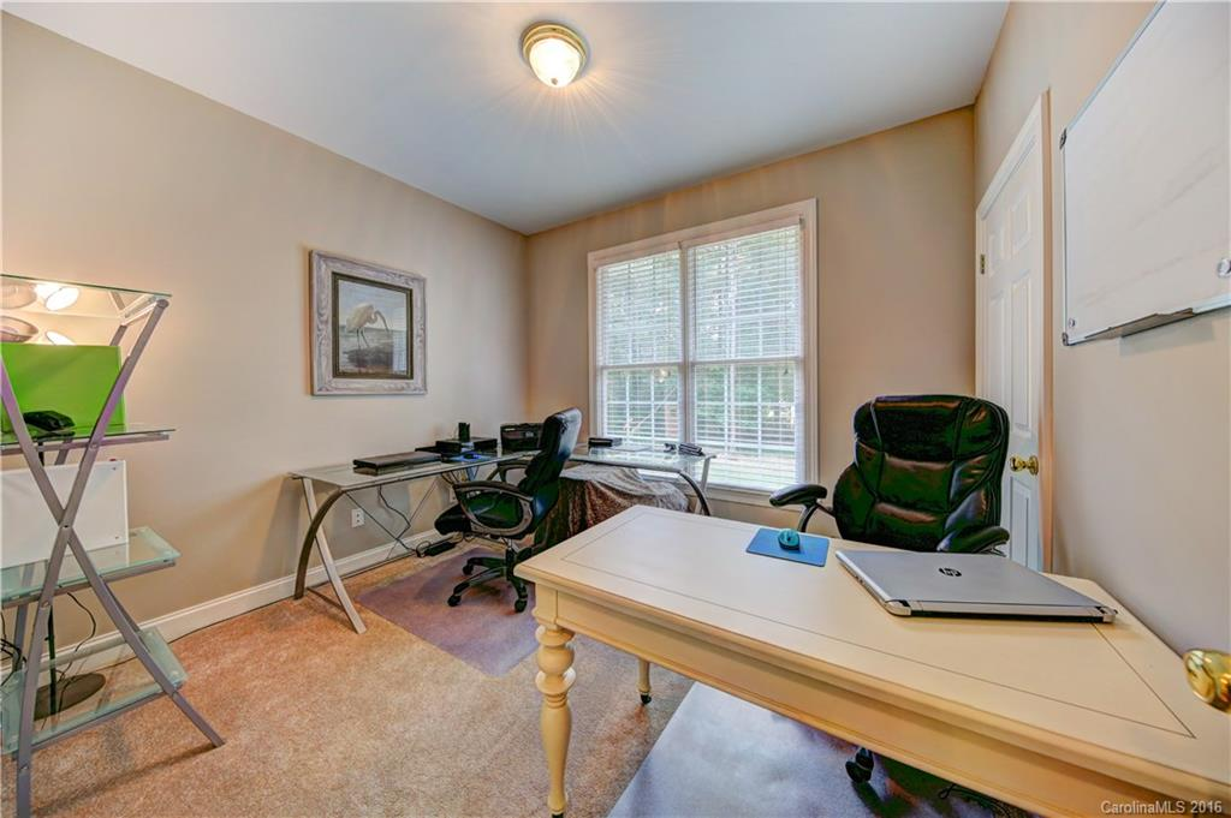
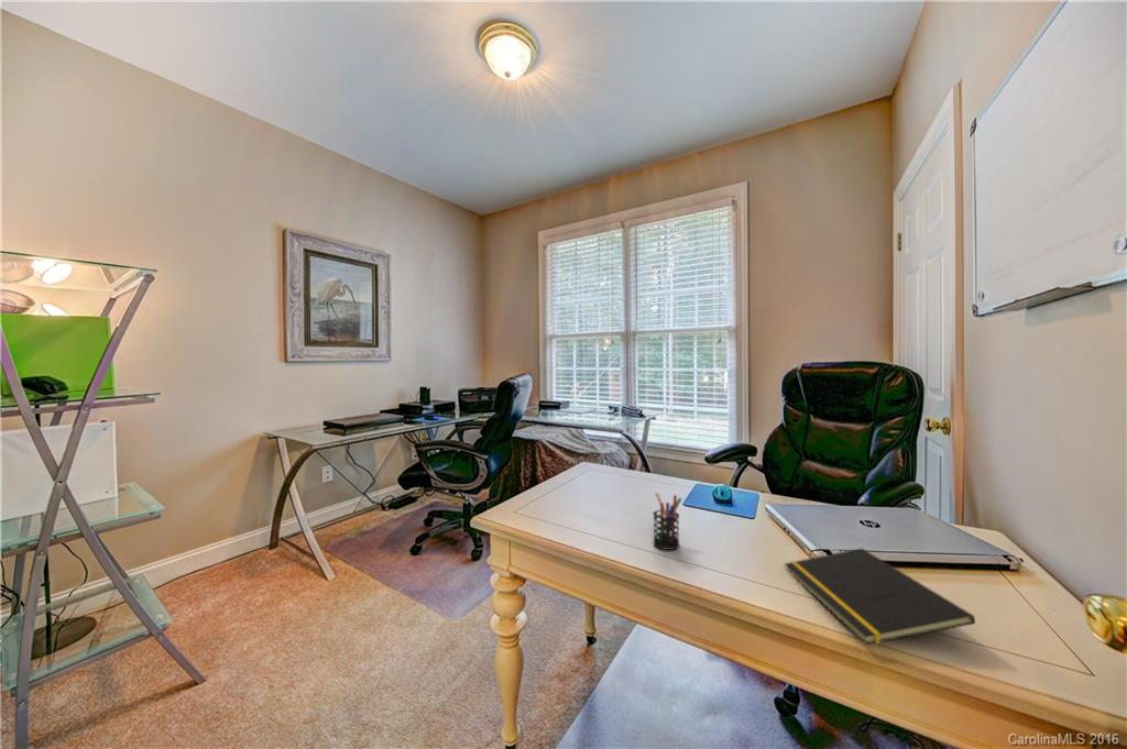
+ pen holder (669, 518)
+ notepad (864, 588)
